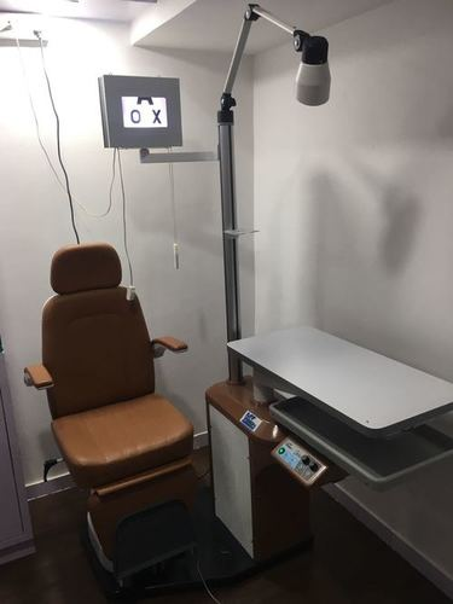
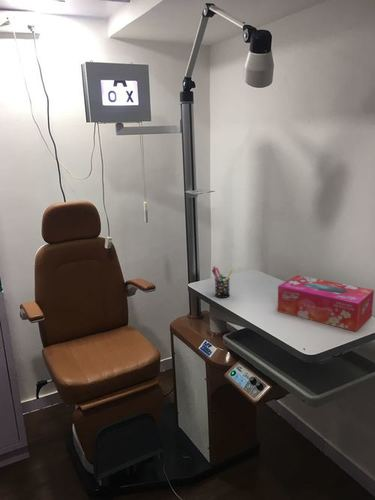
+ pen holder (221, 281)
+ tissue box (324, 300)
